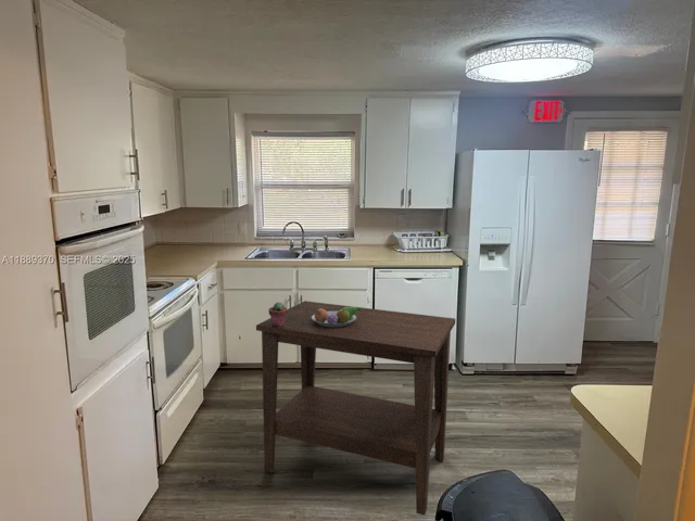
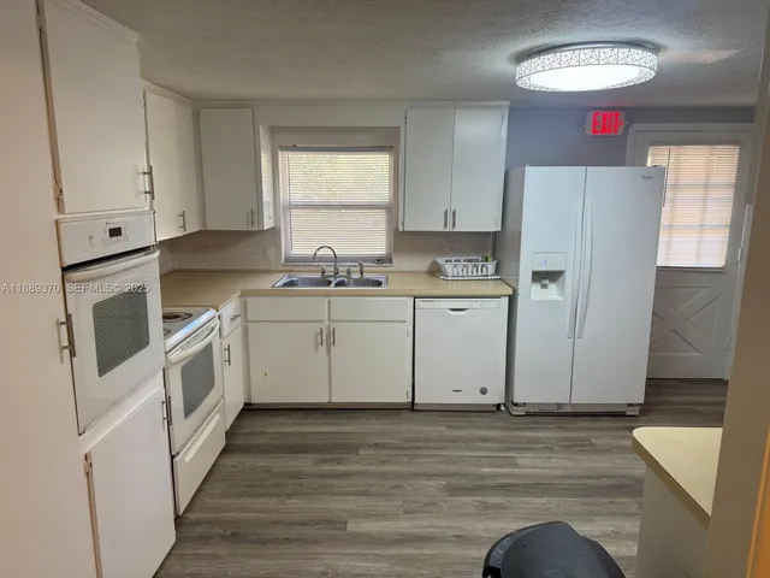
- potted succulent (277, 313)
- fruit bowl (336, 313)
- side table (357, 395)
